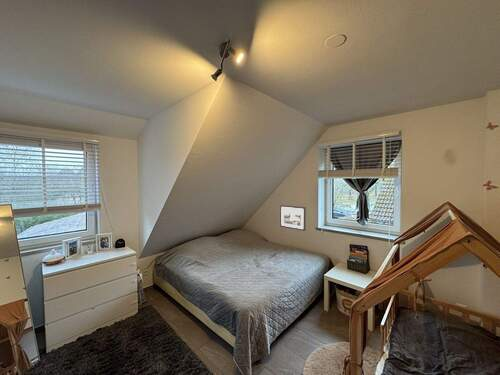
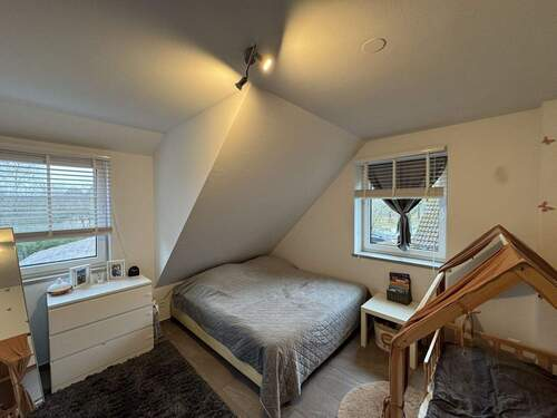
- picture frame (292, 217)
